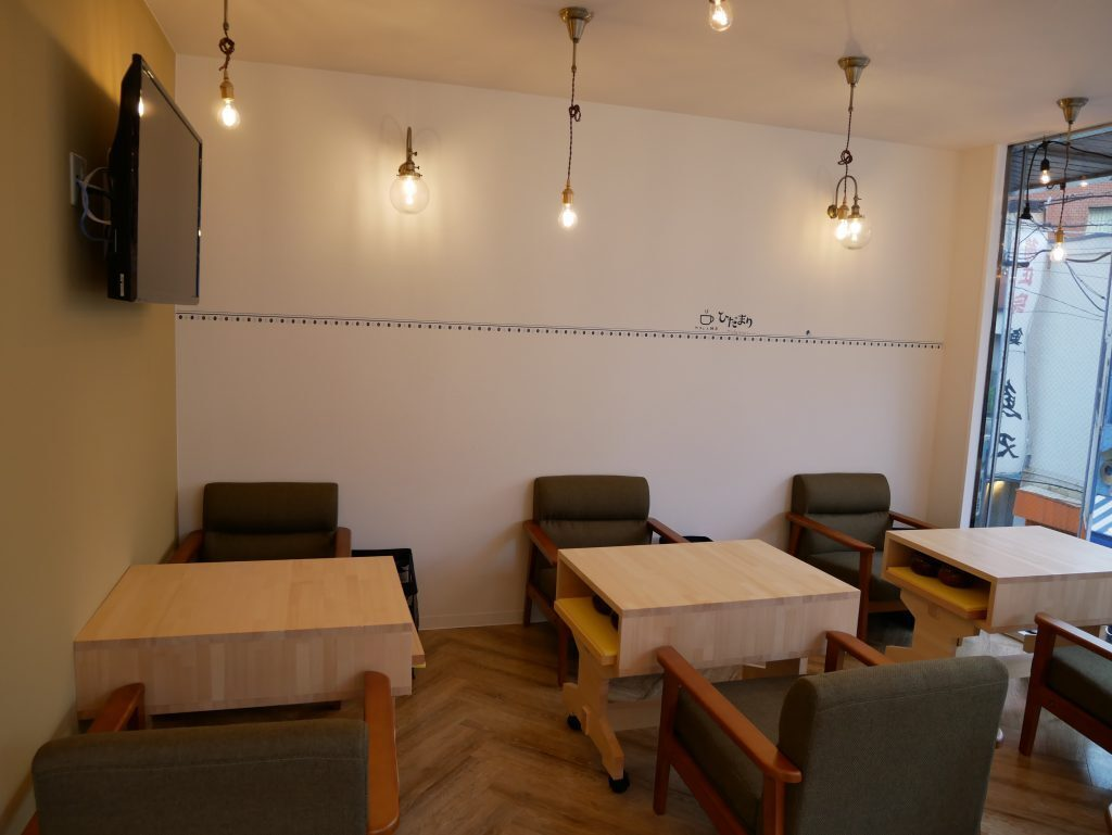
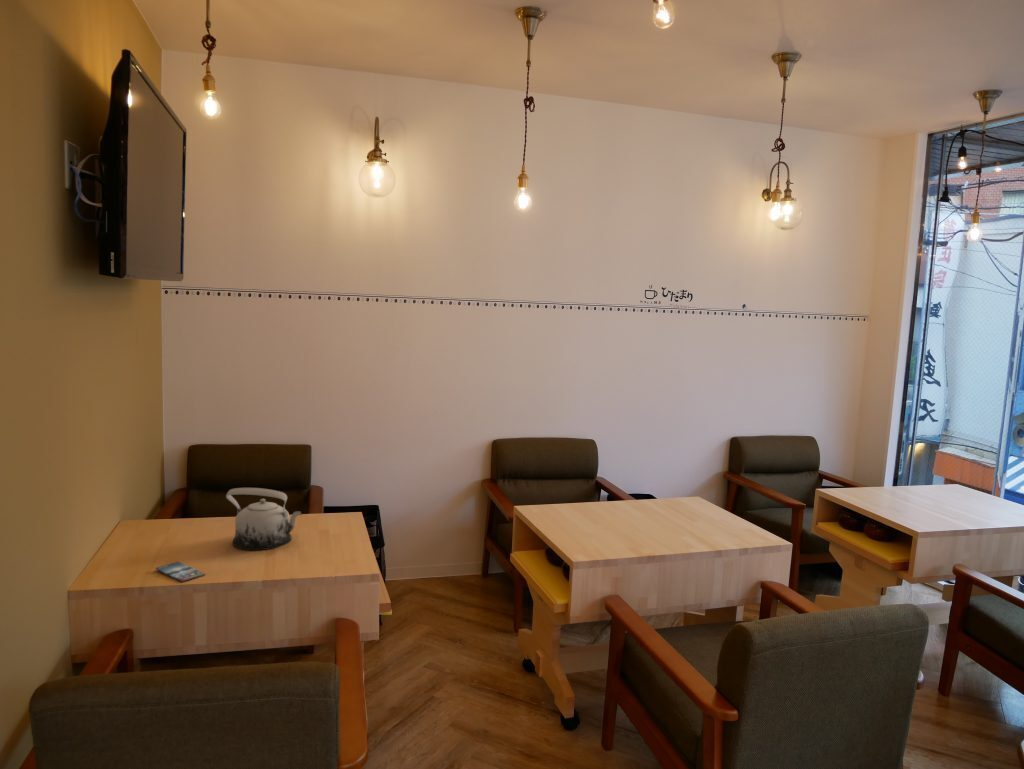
+ smartphone (180, 571)
+ teapot (267, 512)
